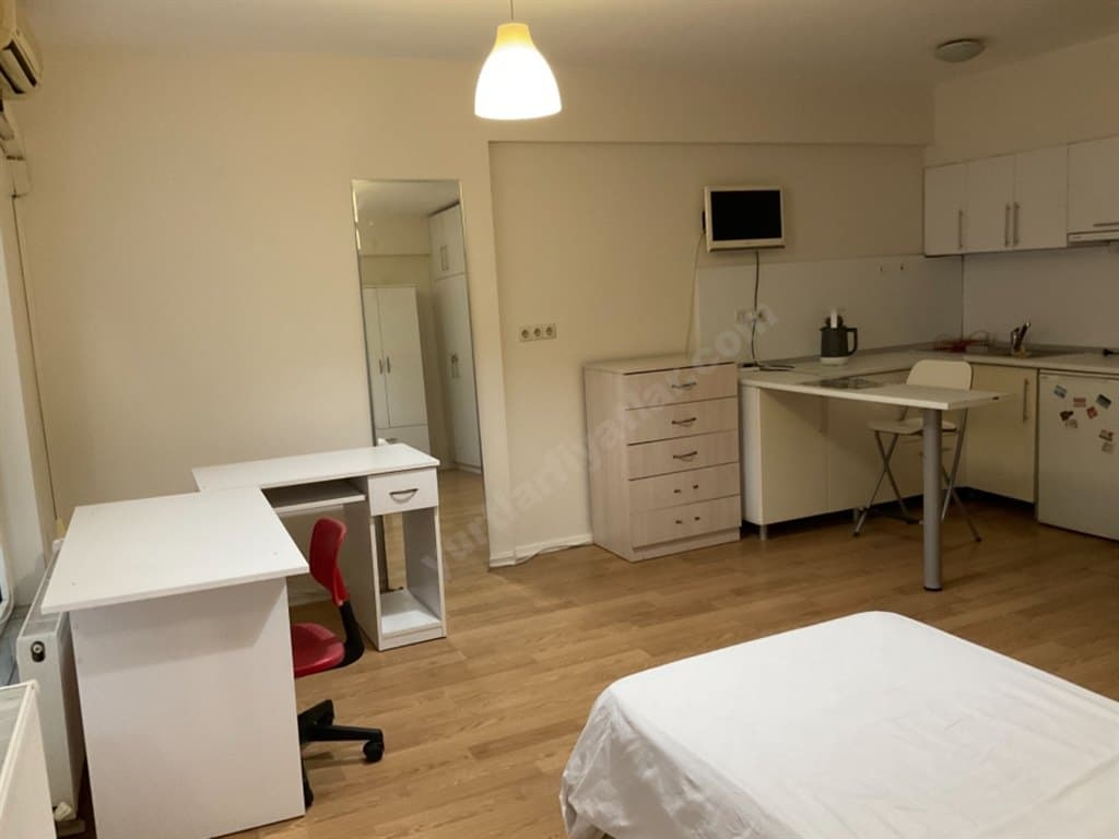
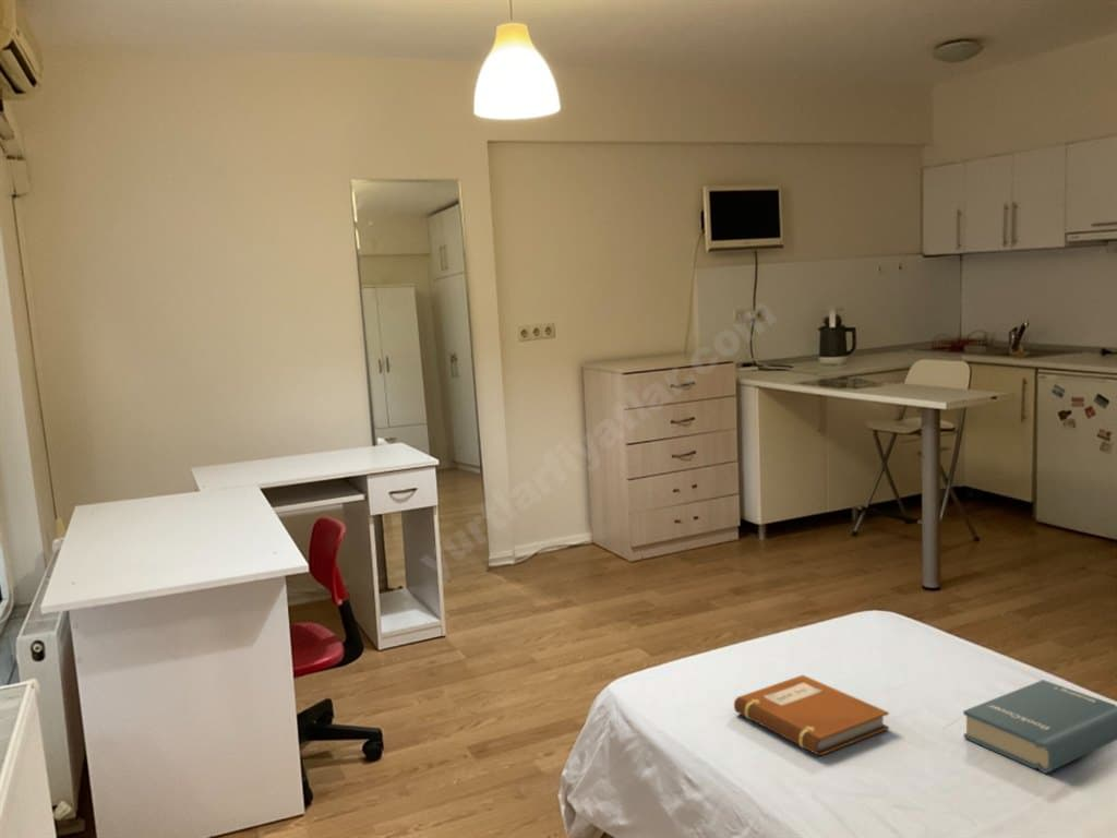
+ hardback book (1046, 723)
+ notebook (806, 711)
